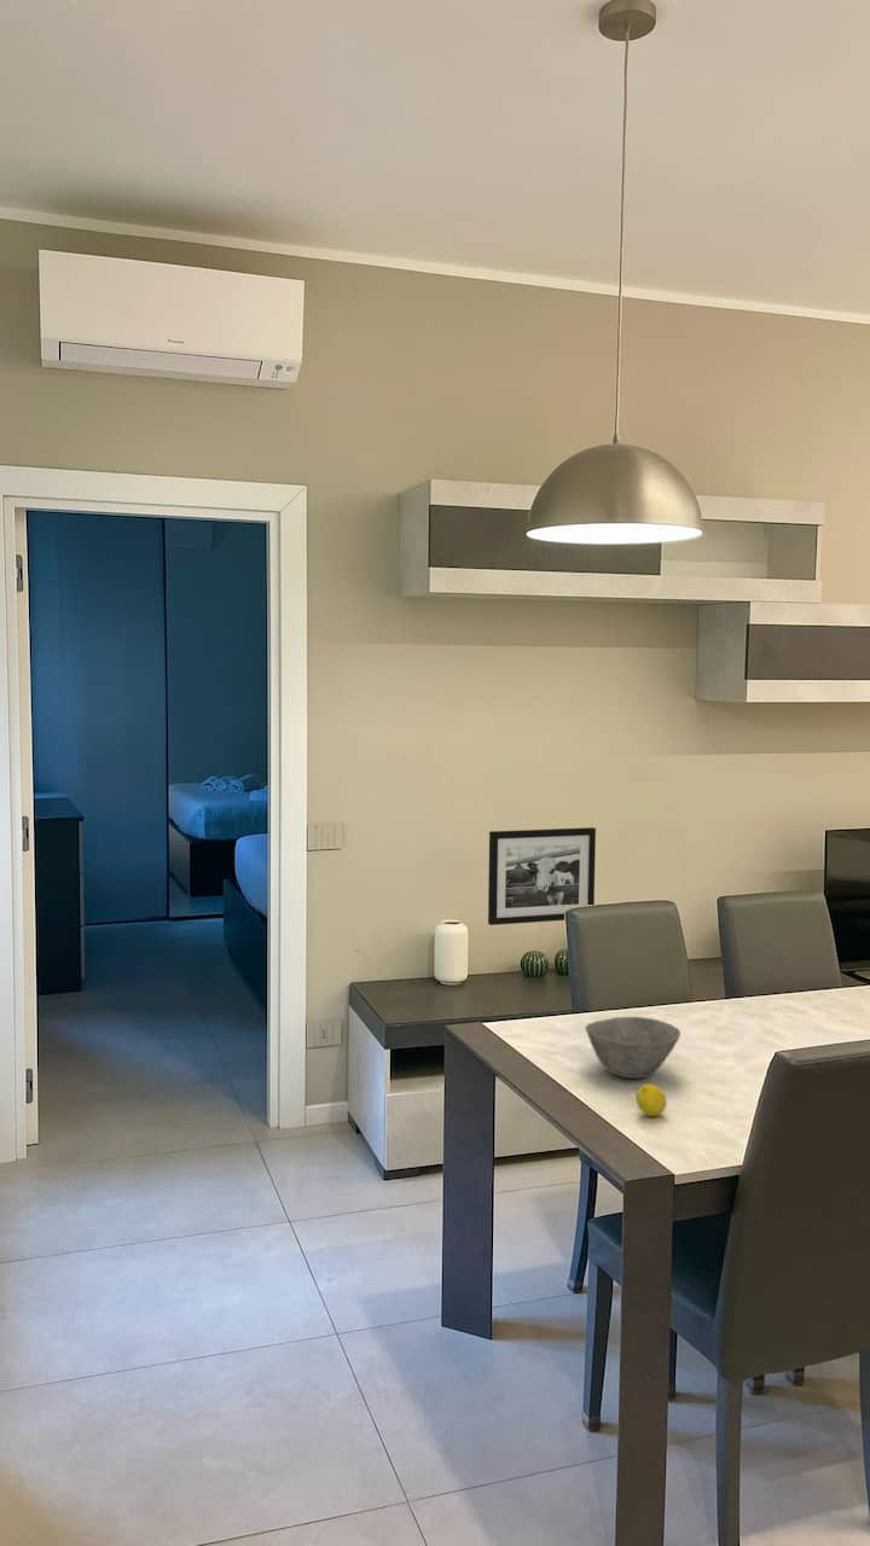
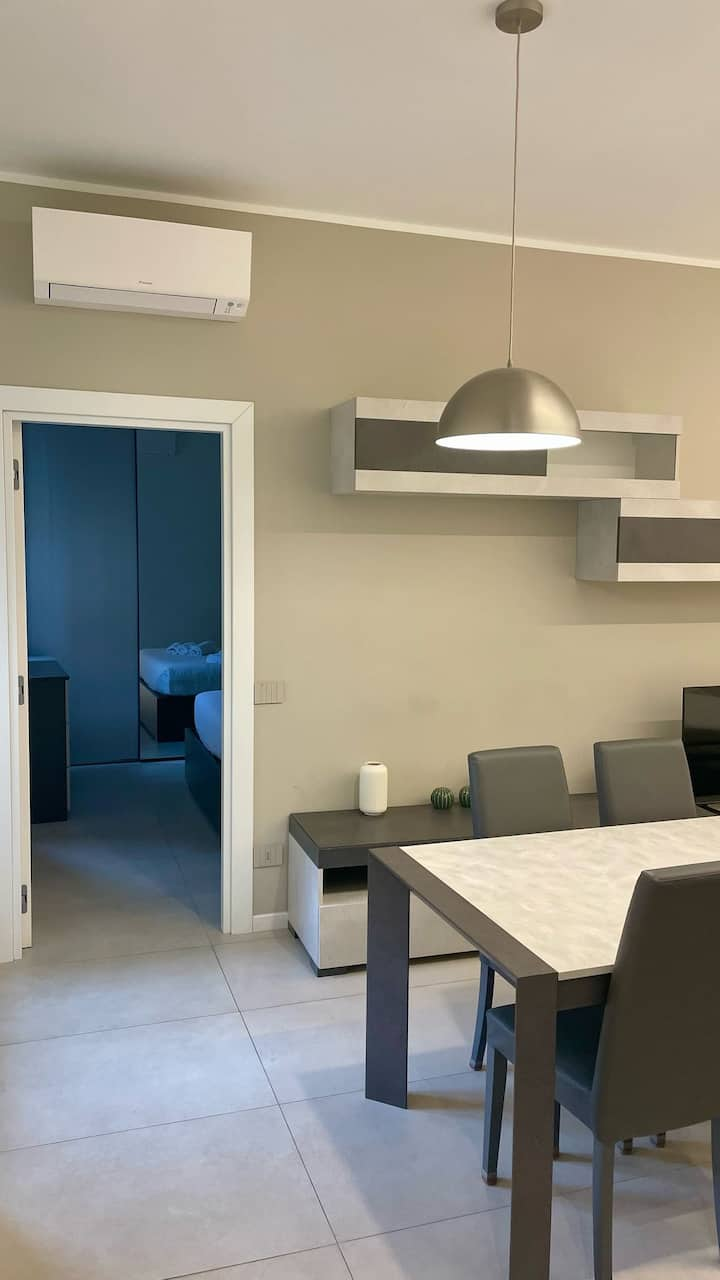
- fruit (650, 1099)
- picture frame (541, 874)
- bowl (632, 1051)
